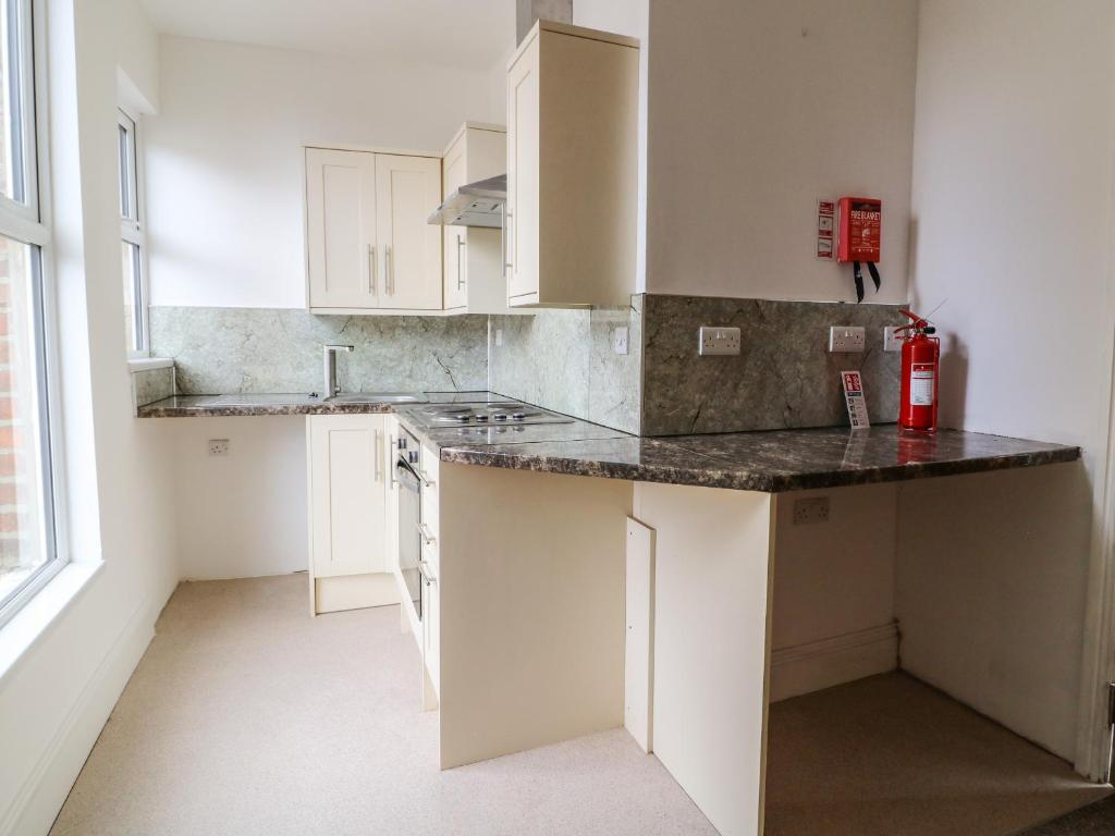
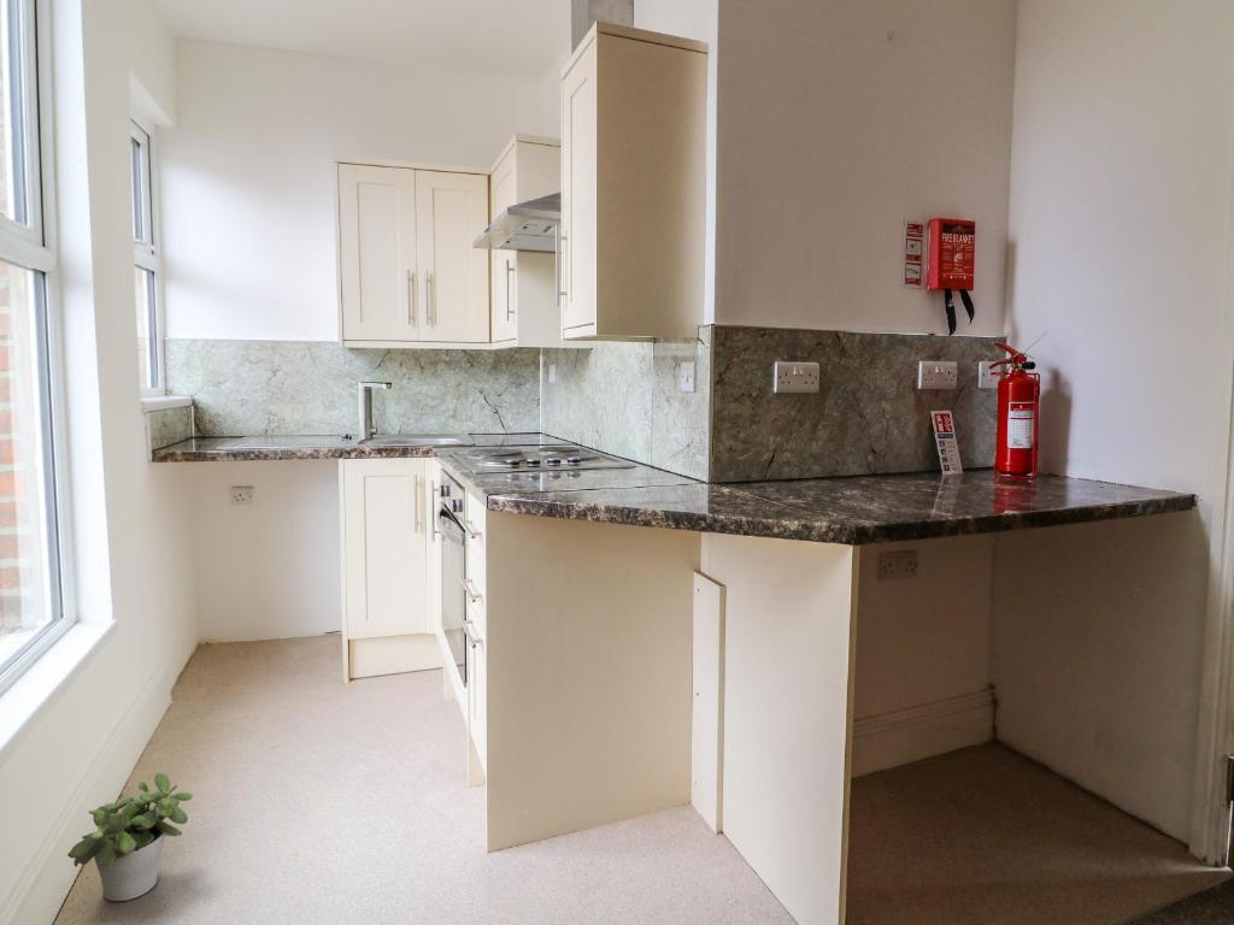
+ potted plant (136, 841)
